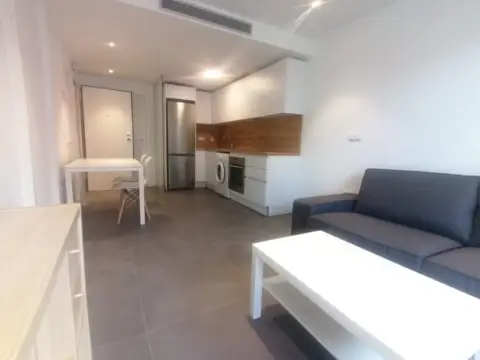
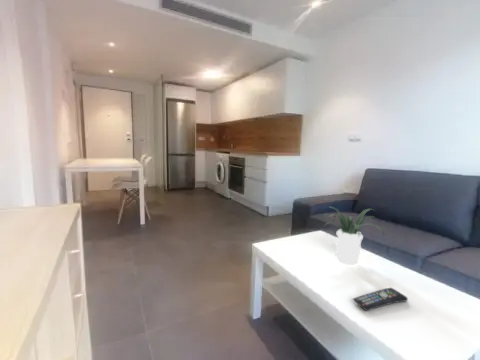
+ remote control (381, 298)
+ potted plant (350, 235)
